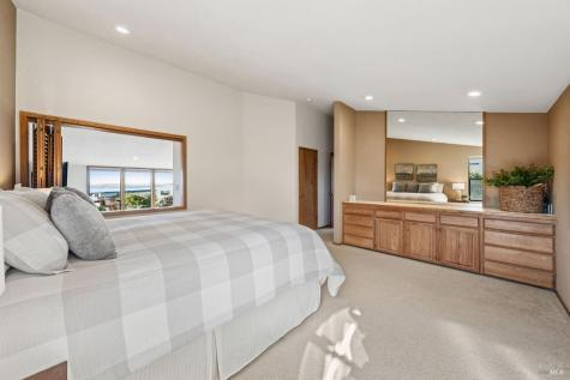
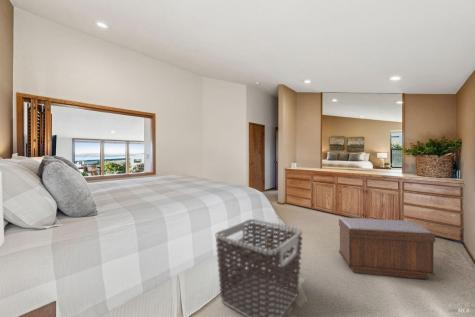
+ clothes hamper (259, 264)
+ bench (381, 245)
